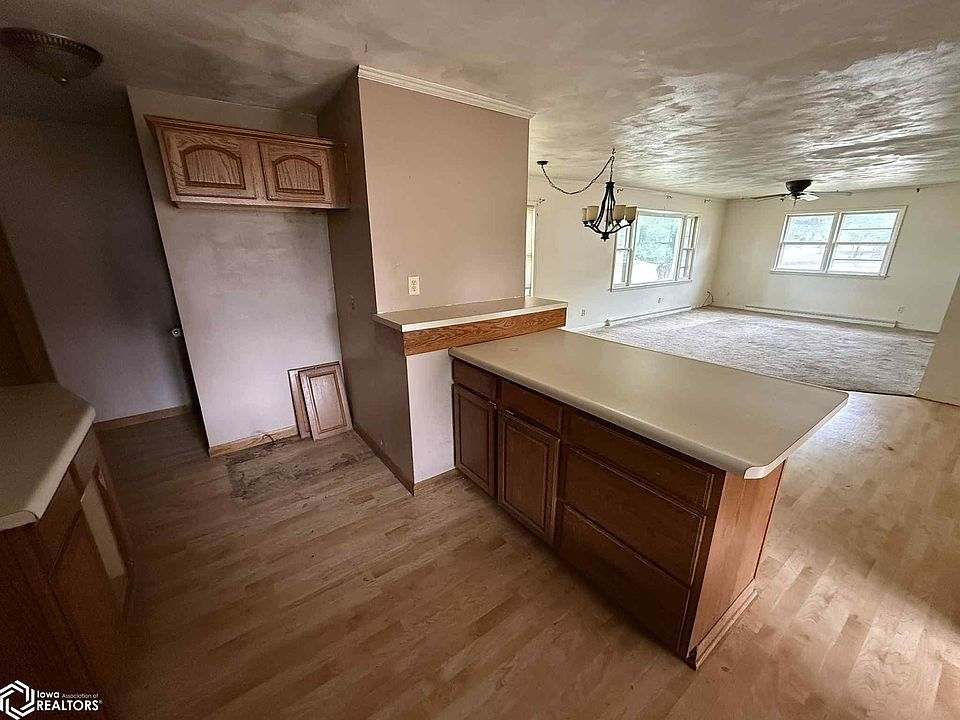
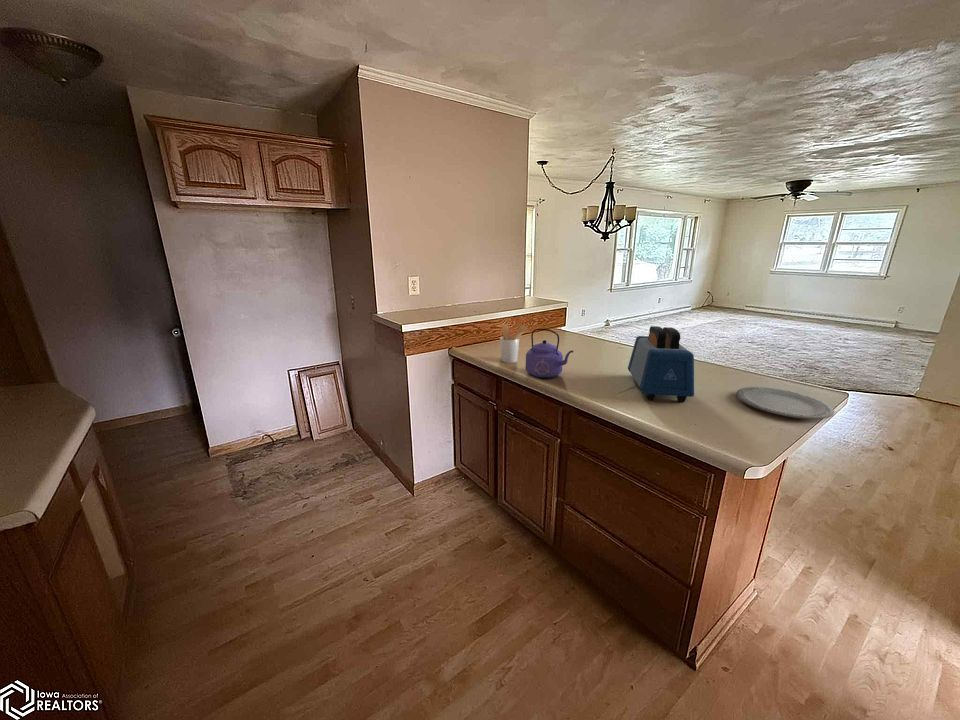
+ kettle (549, 352)
+ utensil holder (513, 343)
+ toaster (660, 358)
+ plate (782, 402)
